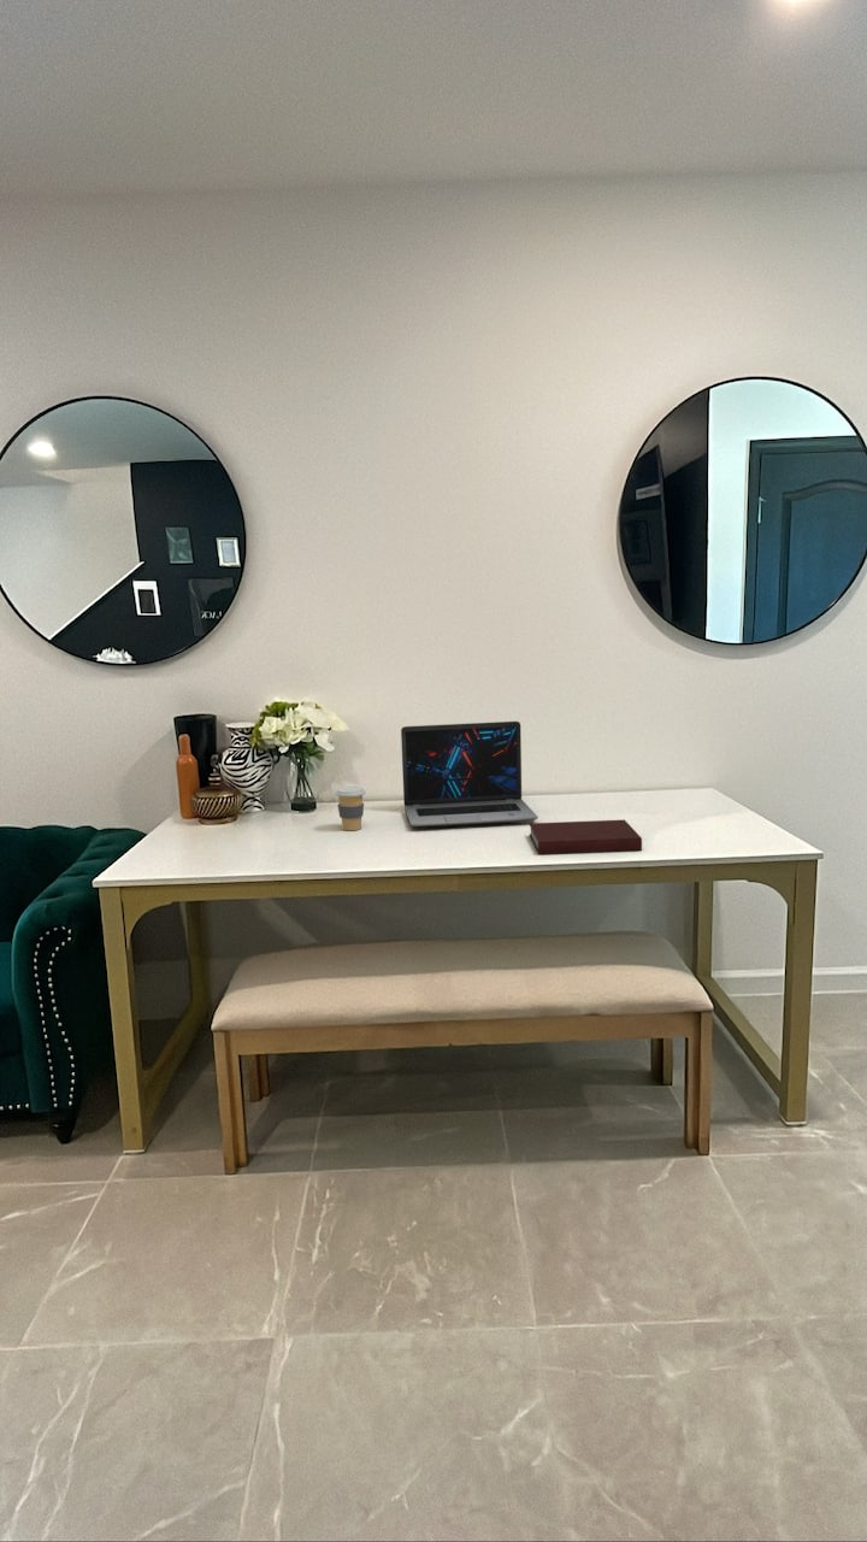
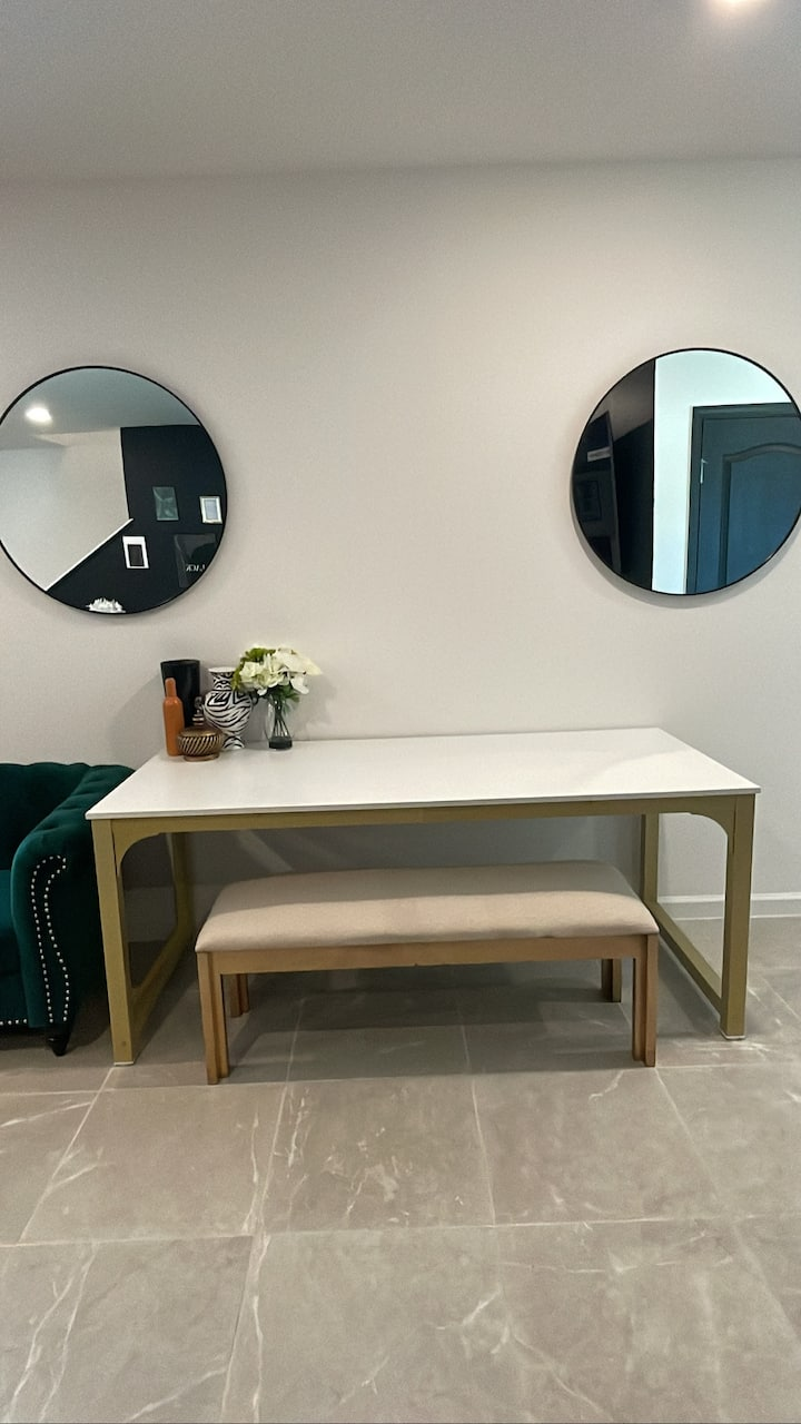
- coffee cup (350, 808)
- laptop (467, 773)
- notebook (583, 836)
